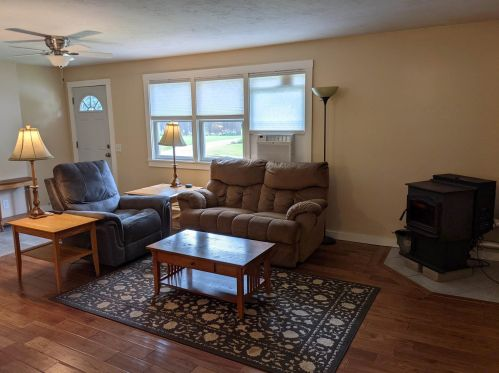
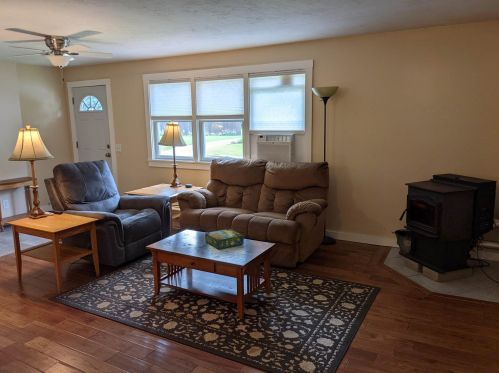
+ board game (224, 238)
